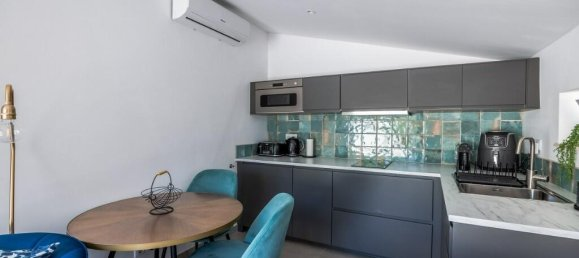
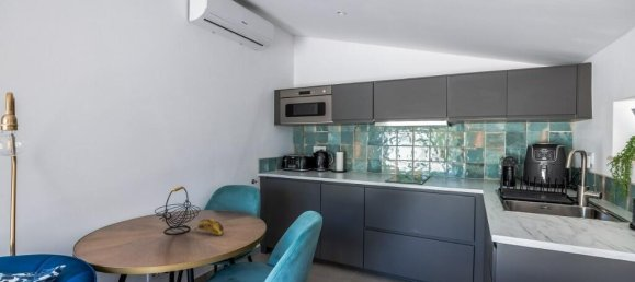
+ banana (207, 225)
